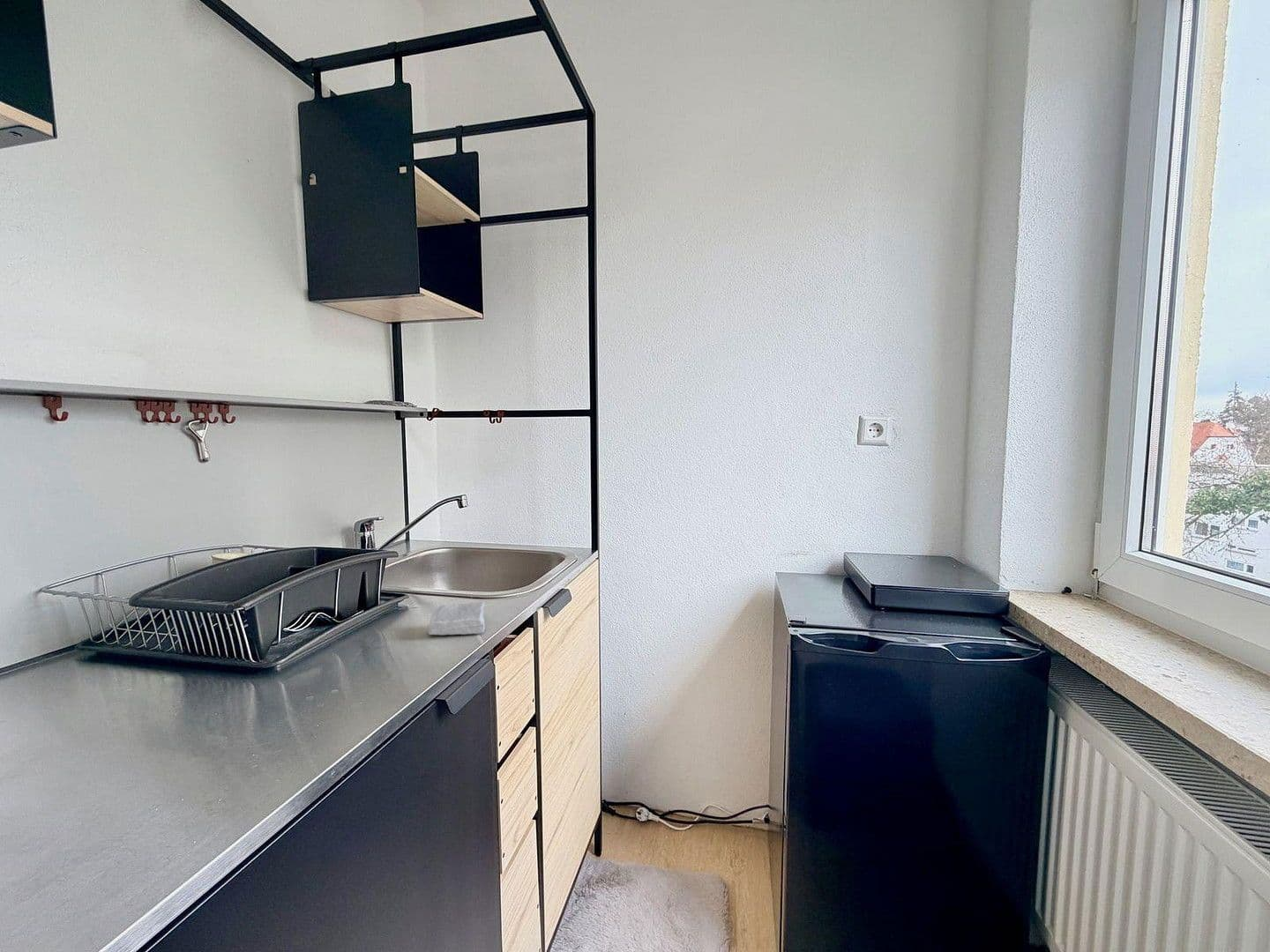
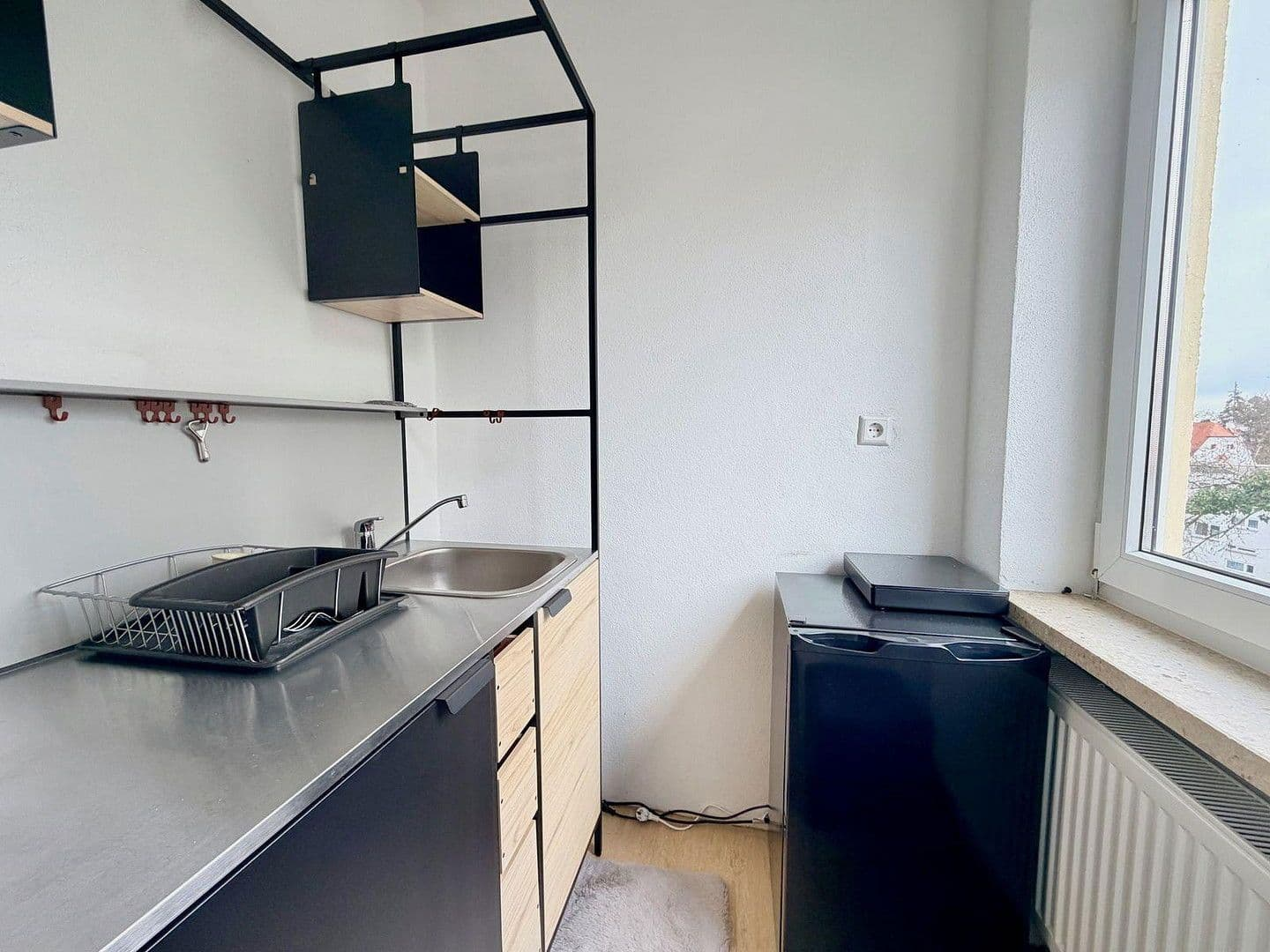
- soap bar (457, 618)
